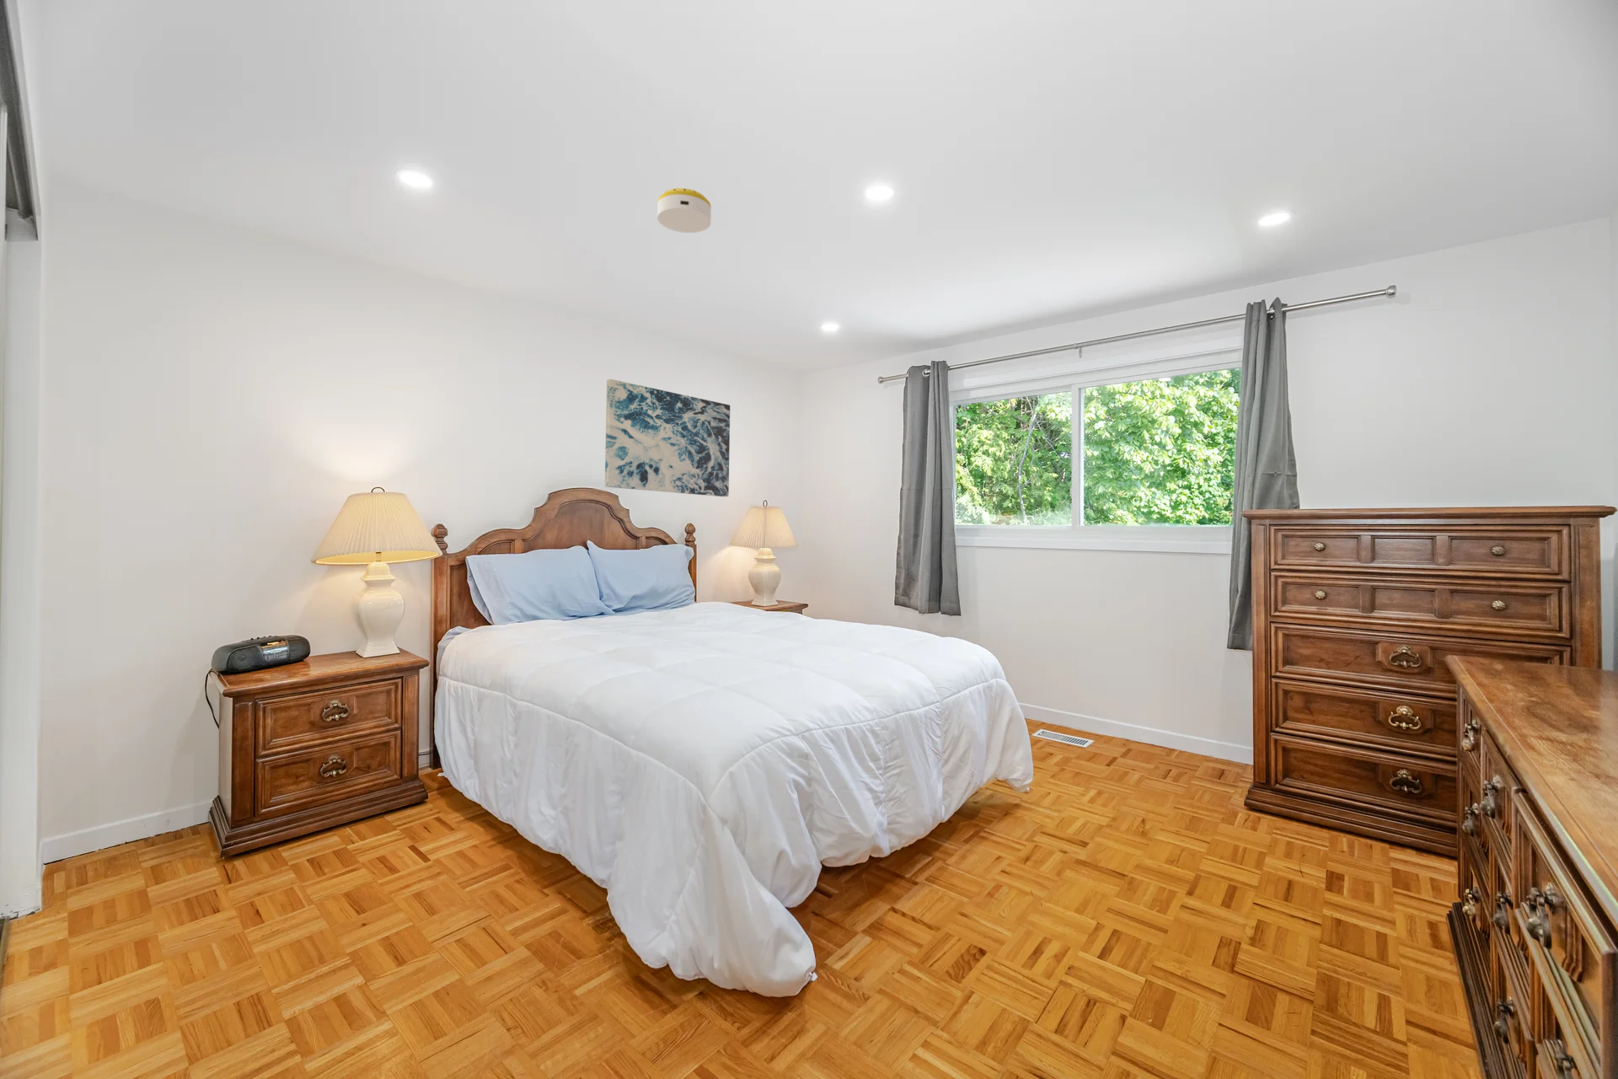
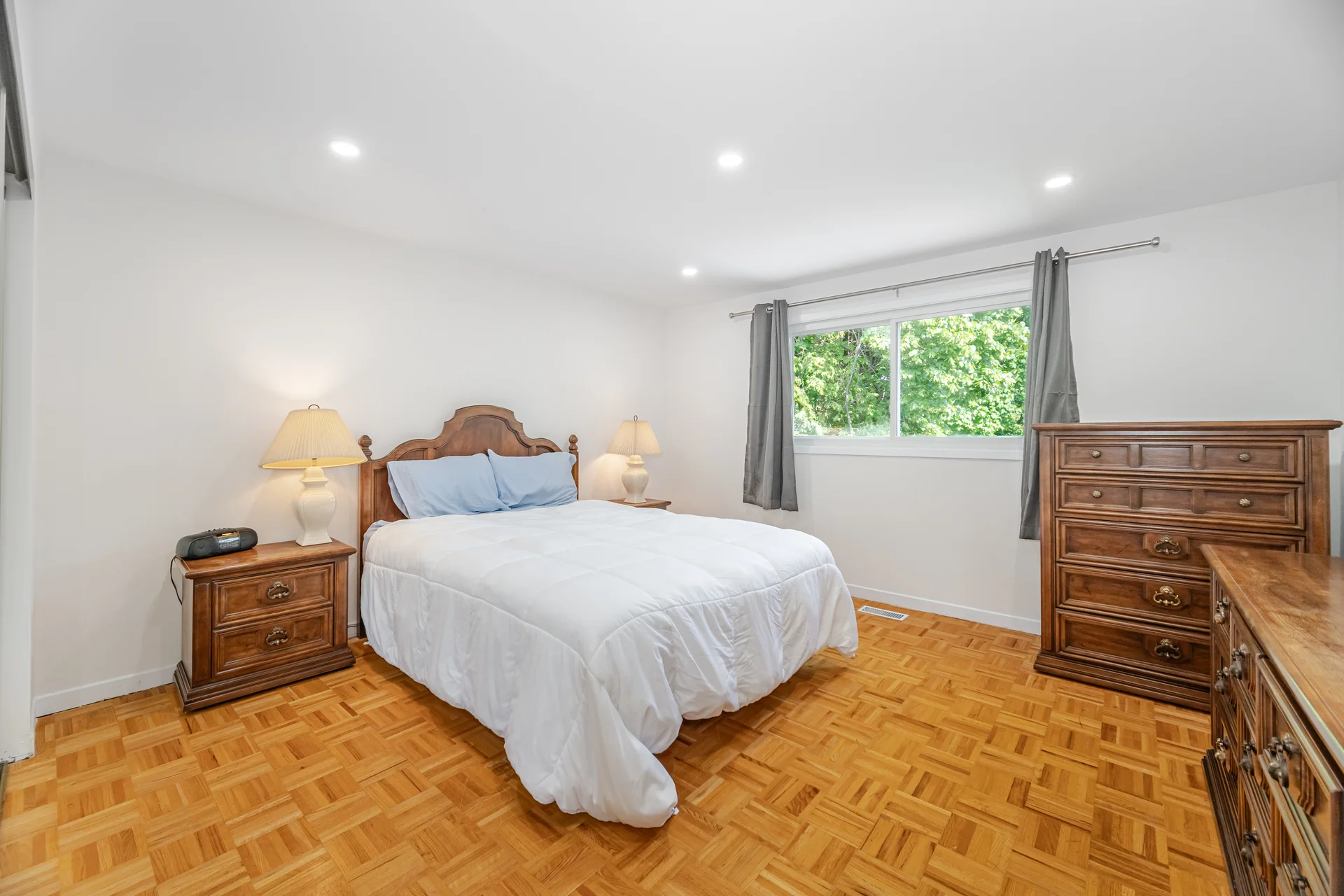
- smoke detector (684, 210)
- wall art (672, 443)
